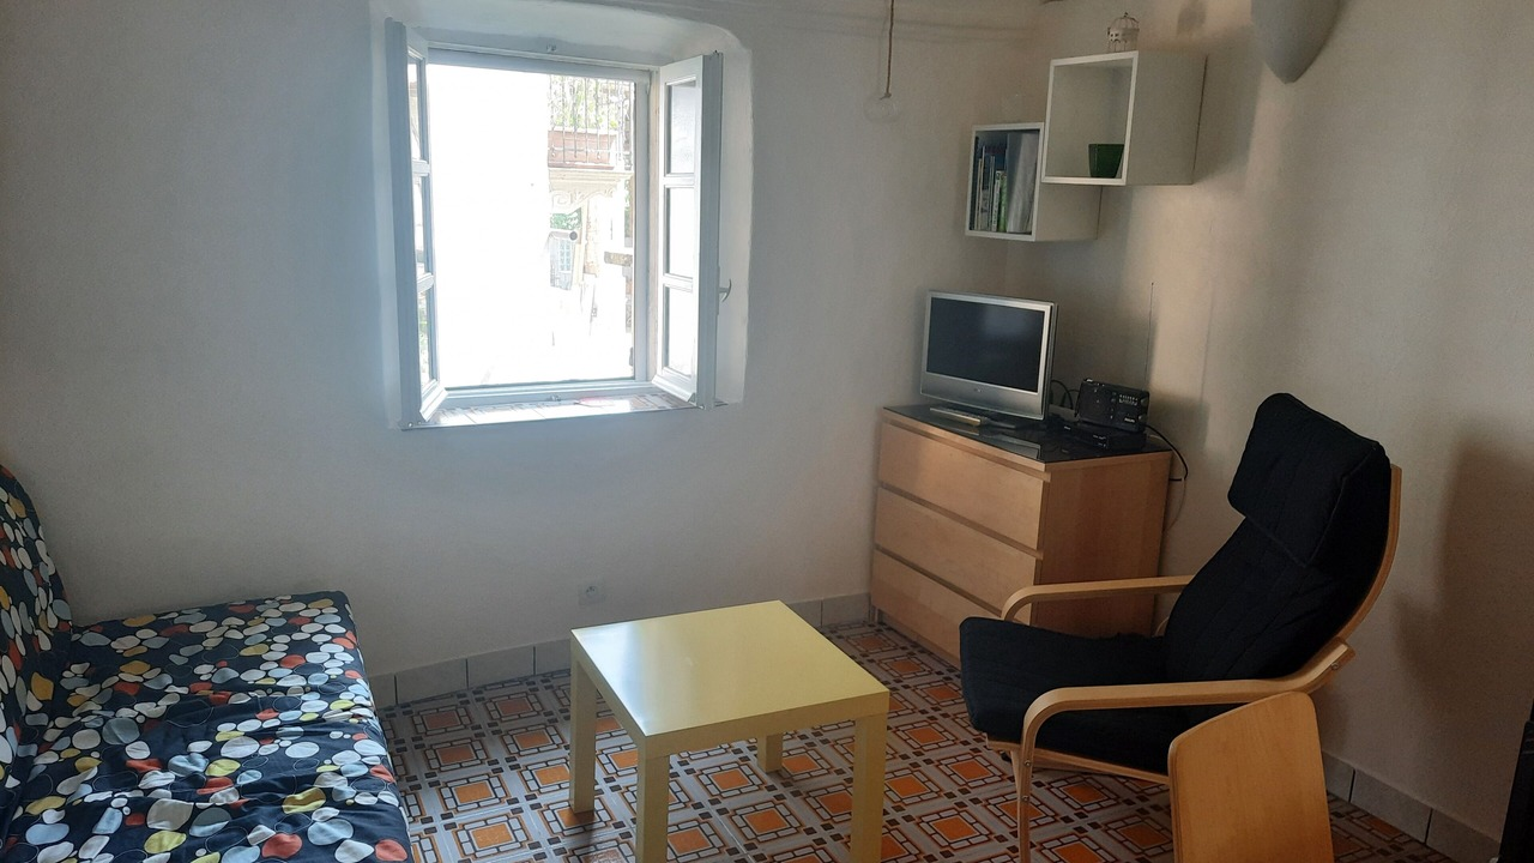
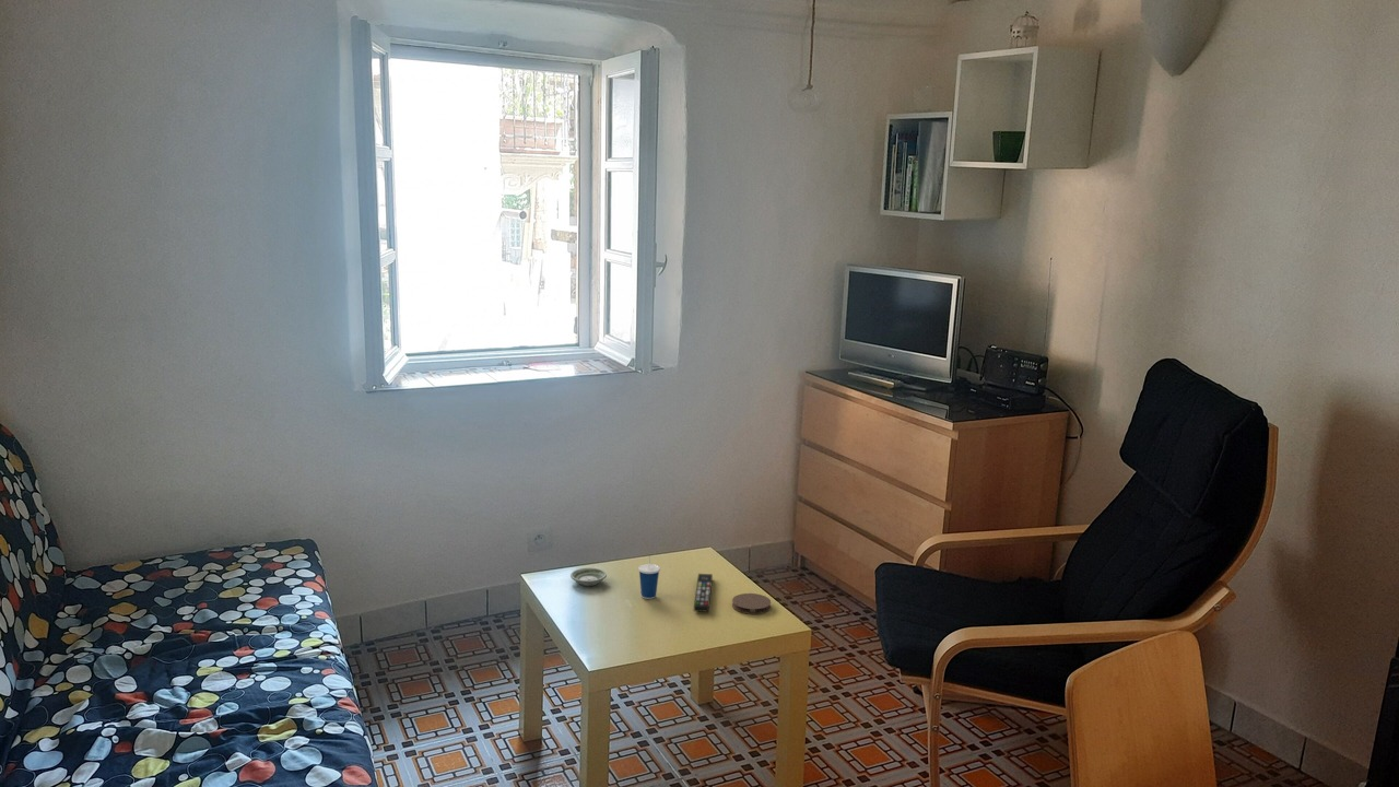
+ remote control (703, 591)
+ saucer (588, 577)
+ coaster (751, 603)
+ cup (648, 574)
